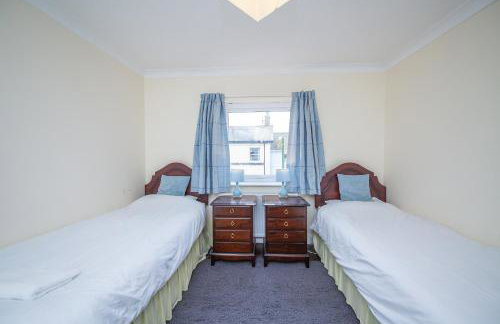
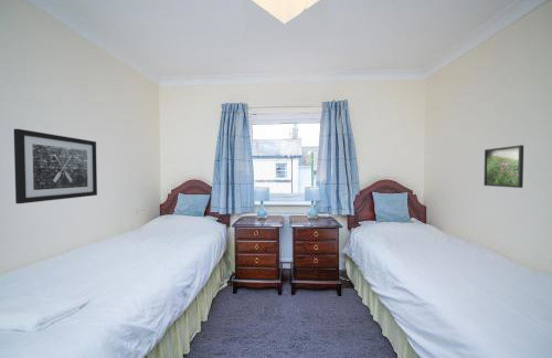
+ wall art (62, 167)
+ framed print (501, 167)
